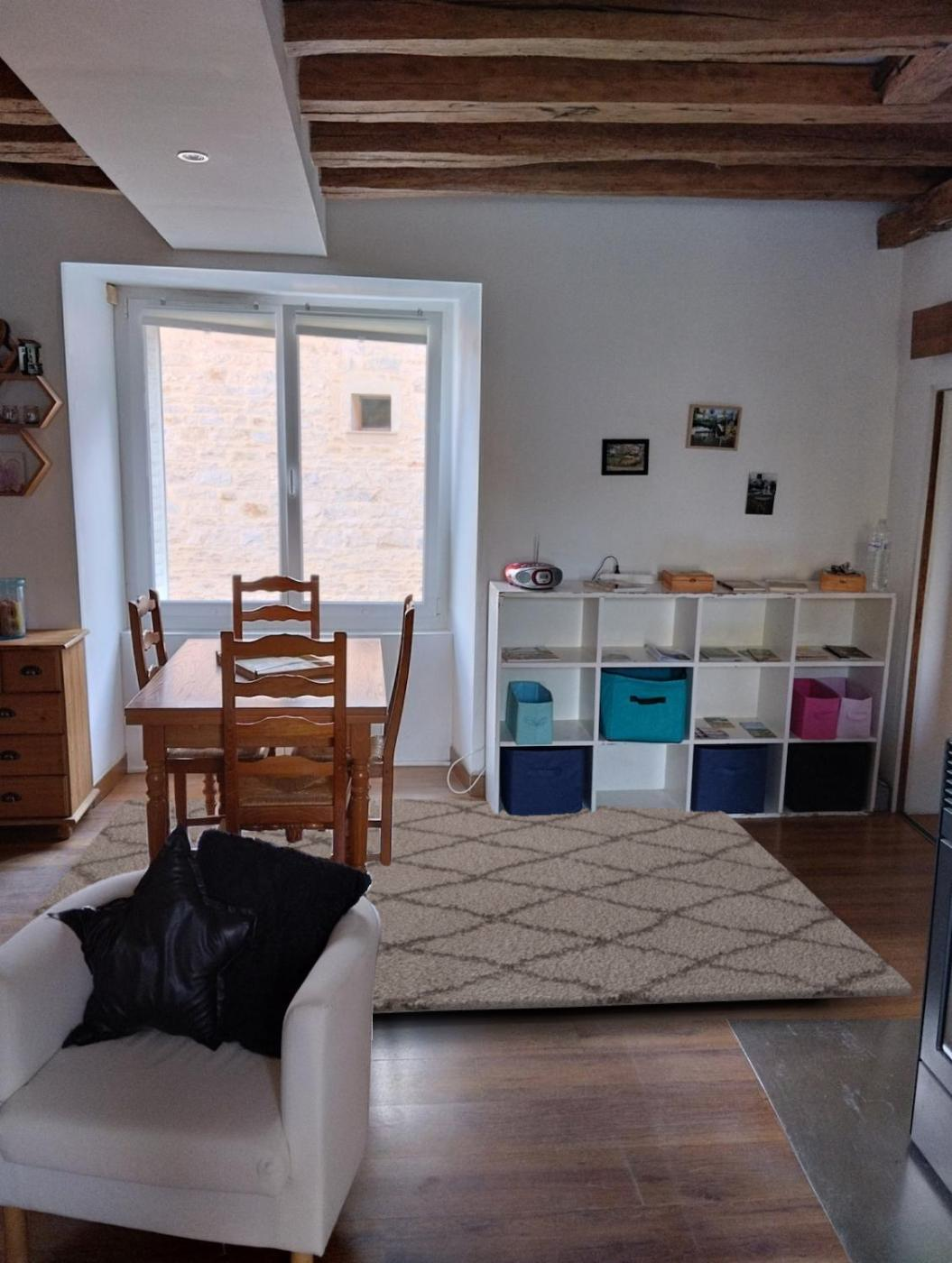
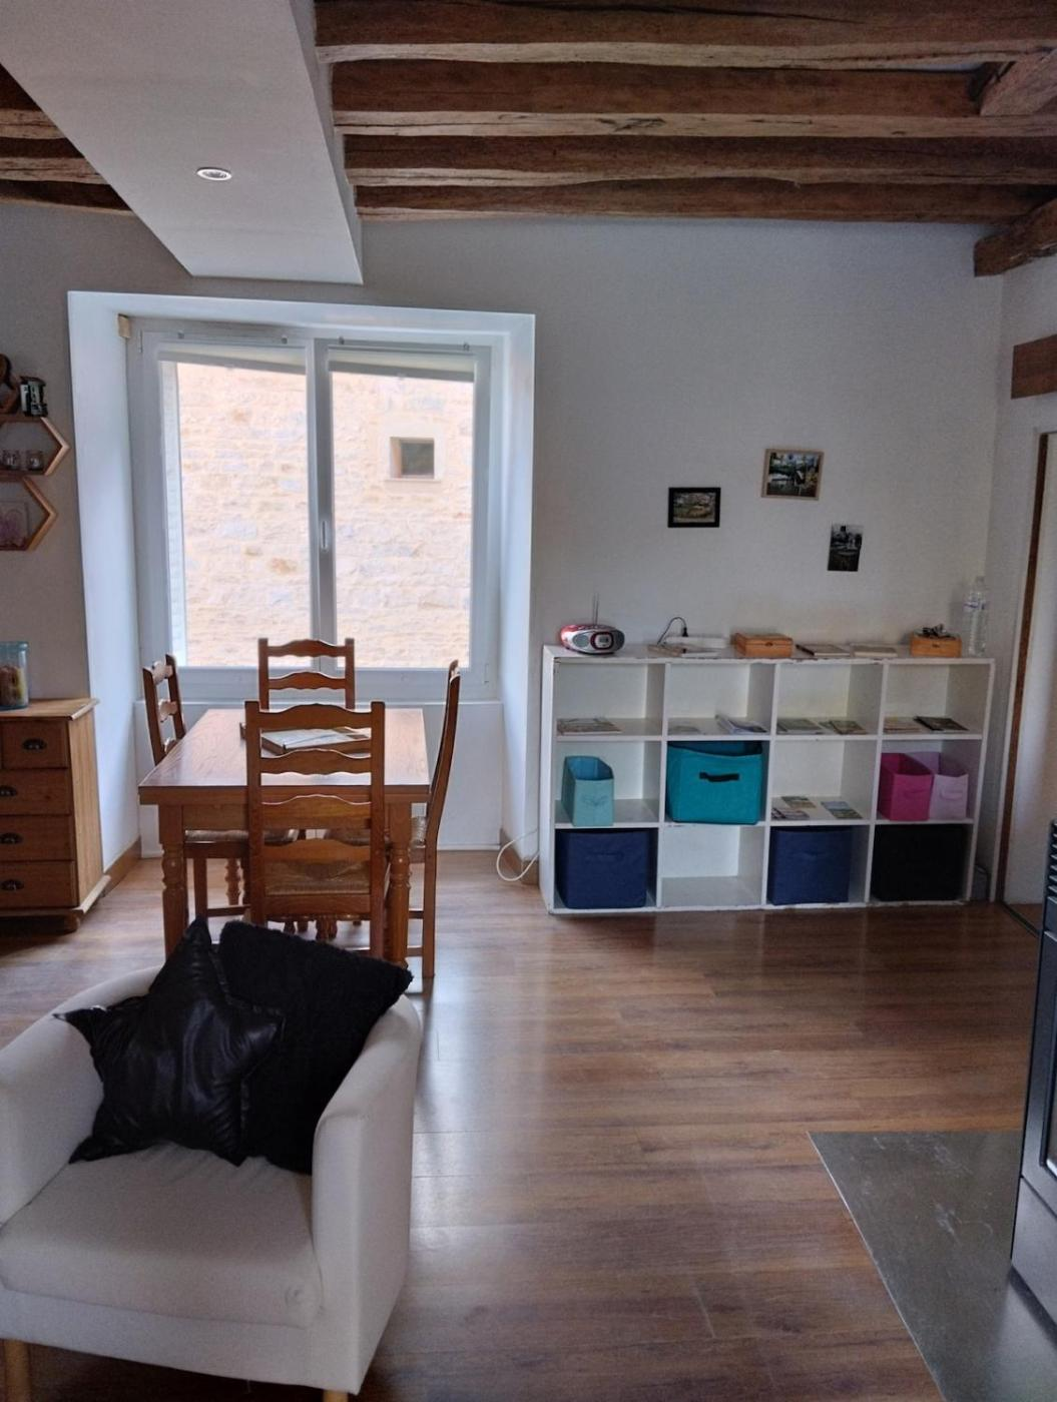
- rug (437, 877)
